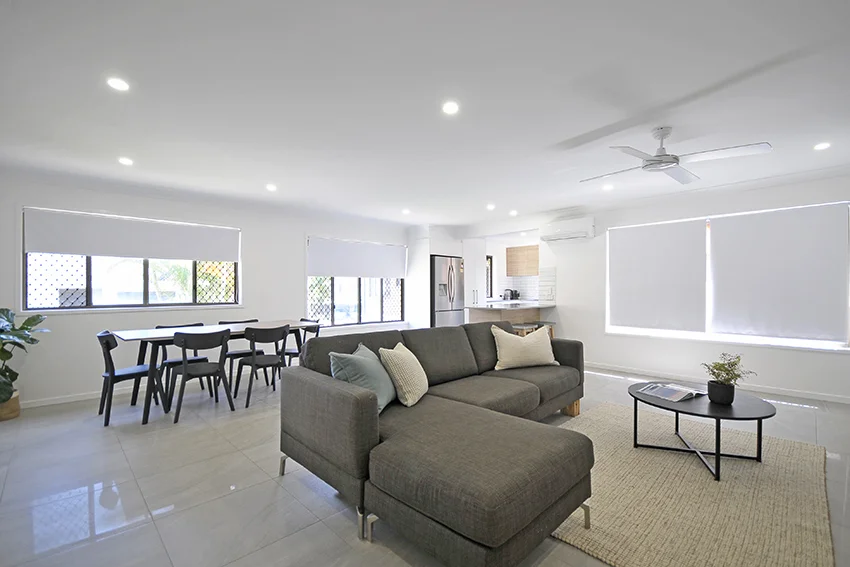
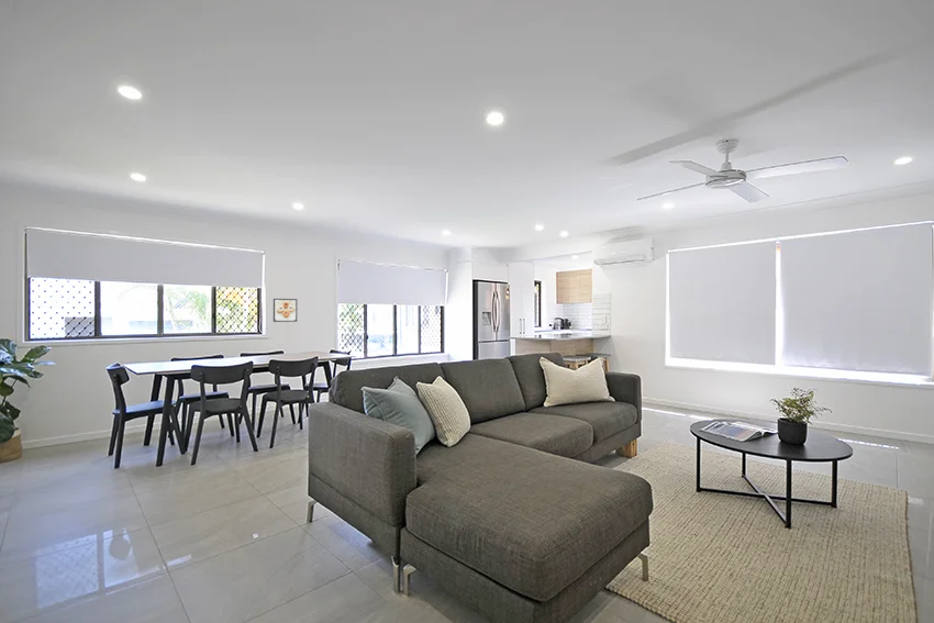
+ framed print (285, 310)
